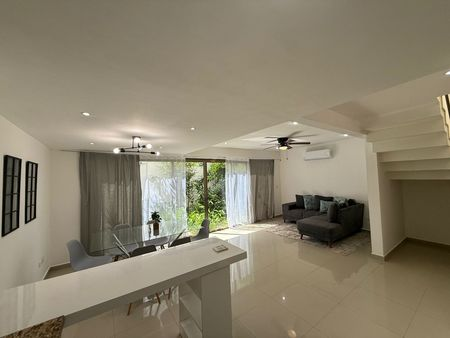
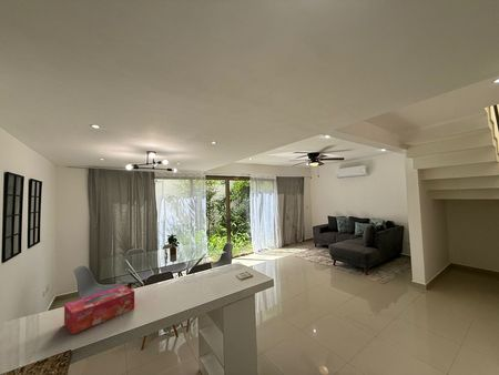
+ tissue box (101, 306)
